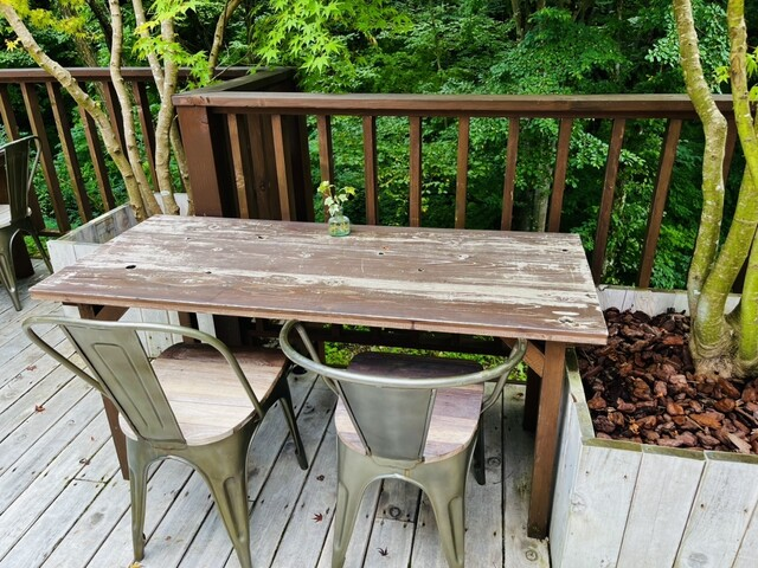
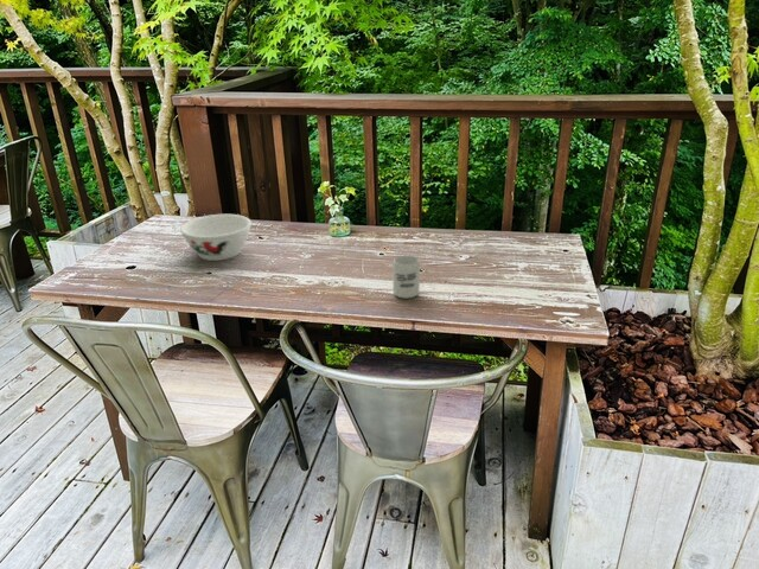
+ bowl (217, 238)
+ cup (406, 276)
